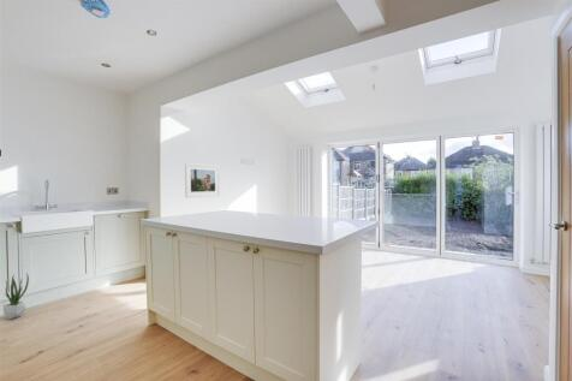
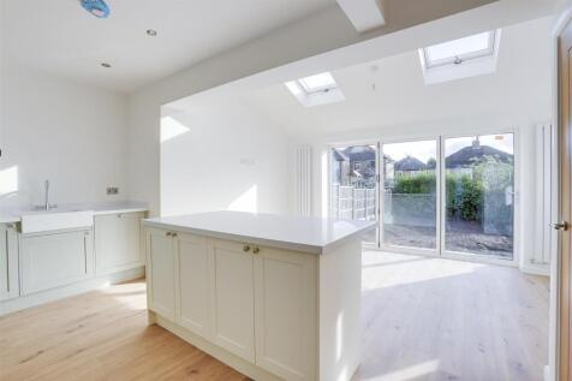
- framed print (203, 180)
- potted plant (16, 294)
